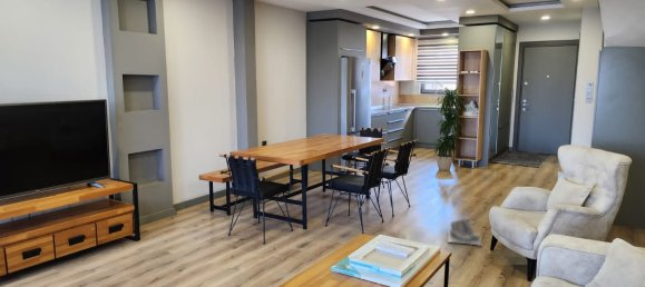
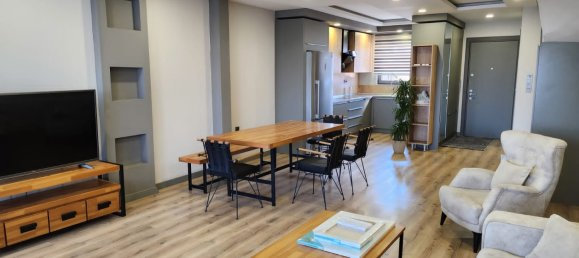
- boots (463, 228)
